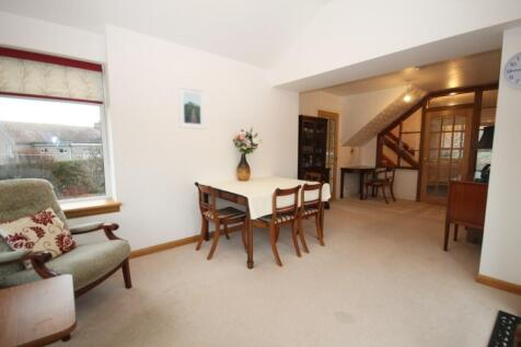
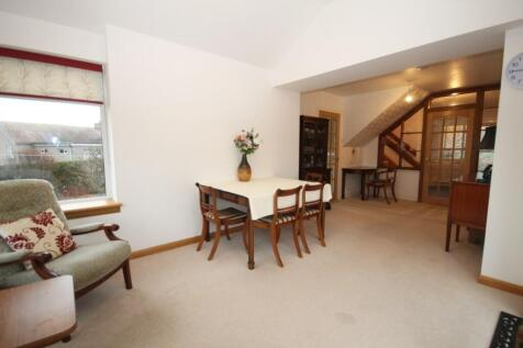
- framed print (192, 108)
